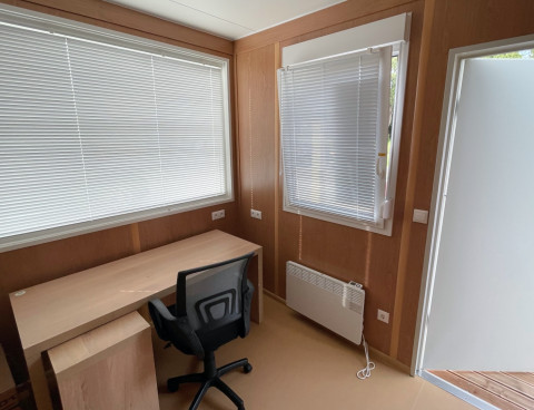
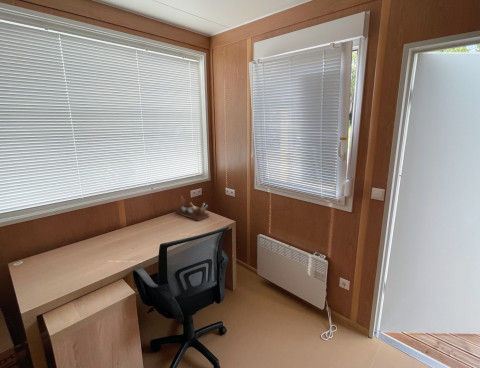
+ desk organizer (193, 207)
